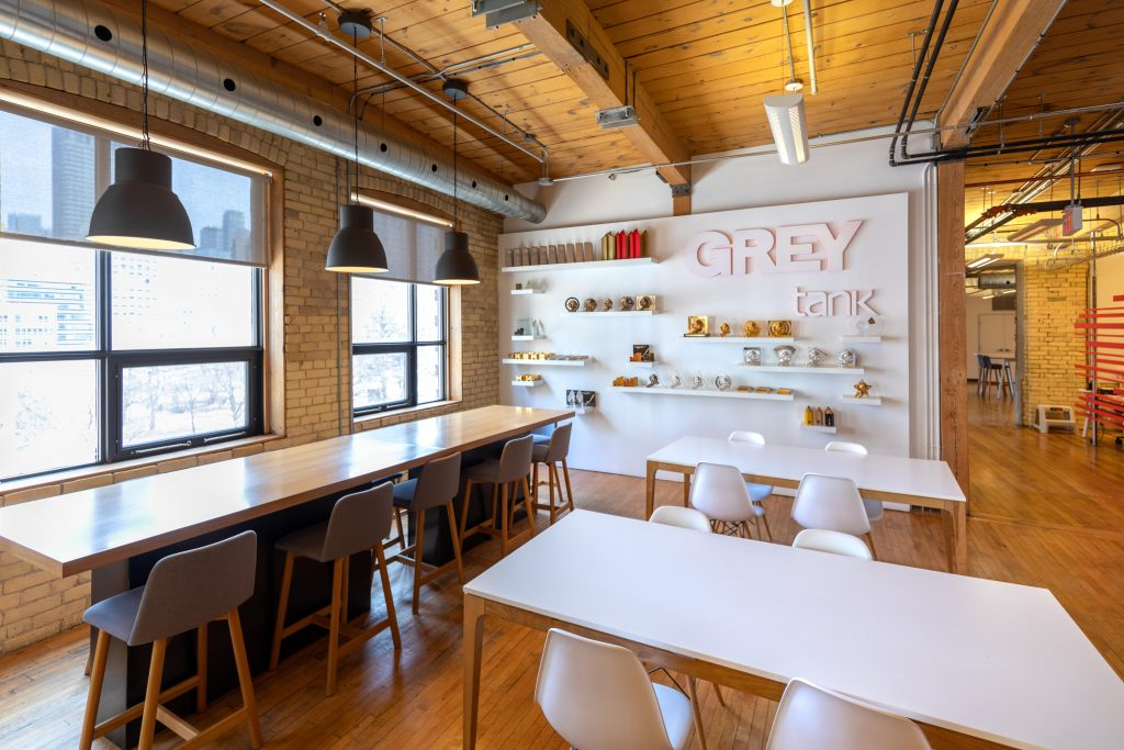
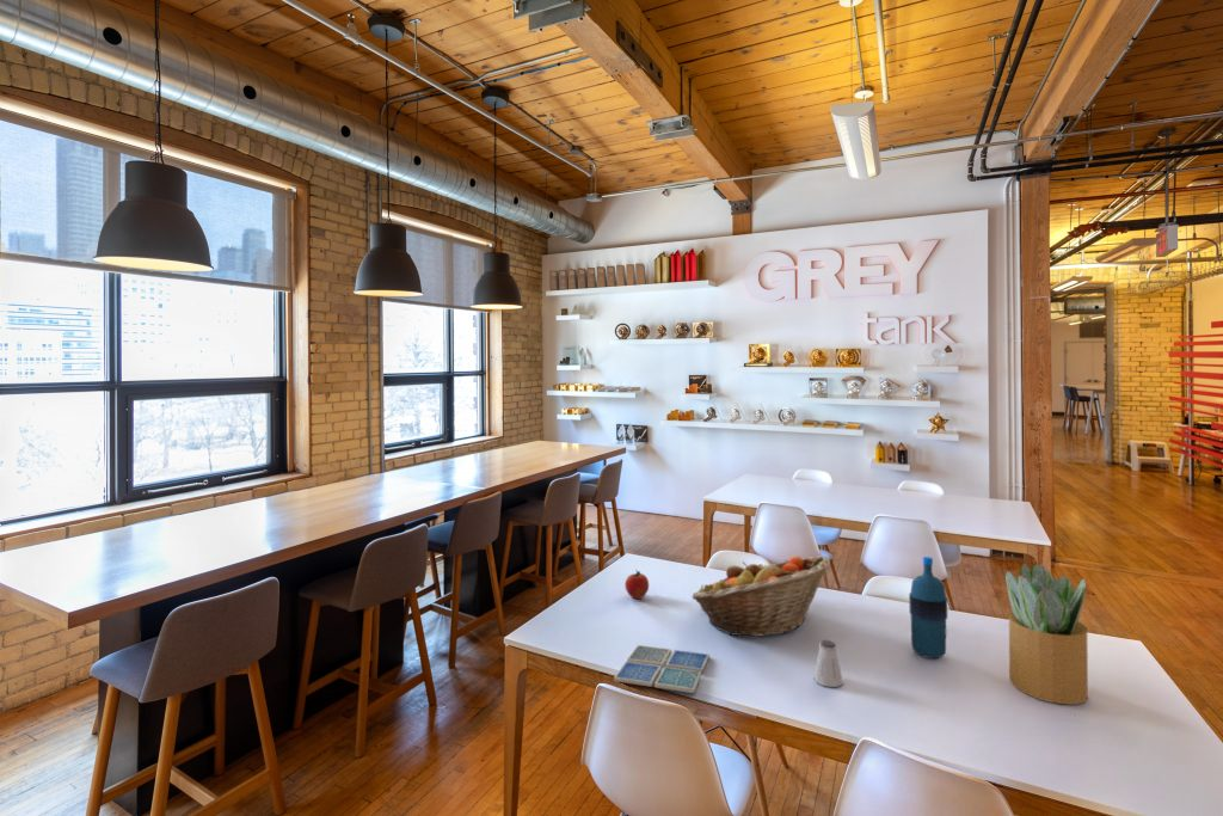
+ fruit basket (762, 588)
+ saltshaker (828, 661)
+ water bottle (928, 606)
+ apple (637, 583)
+ drink coaster (664, 667)
+ potted plant (1046, 631)
